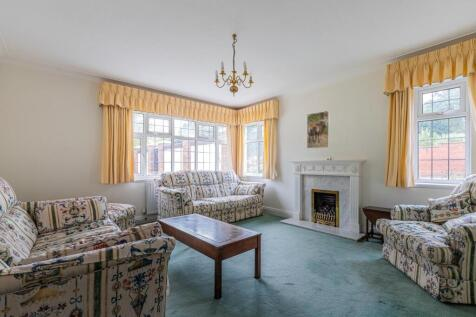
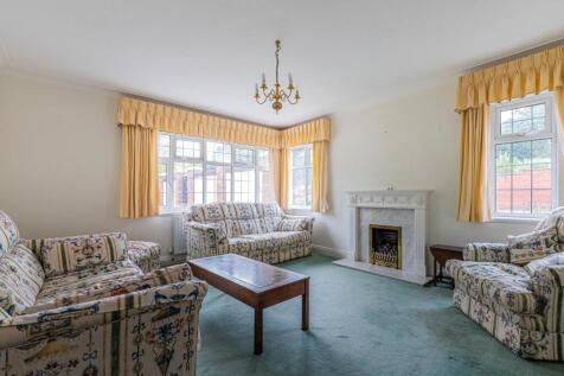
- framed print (317, 130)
